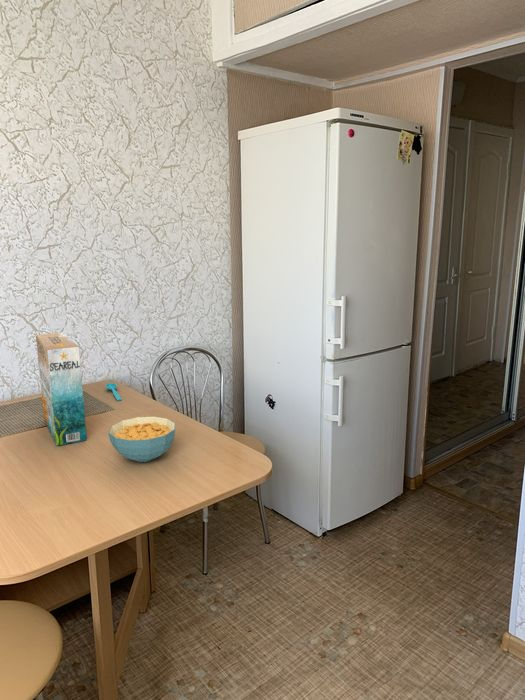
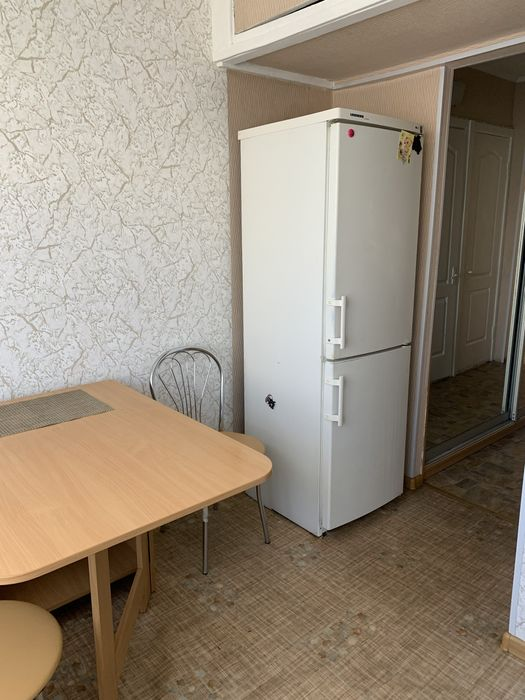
- cereal bowl (143, 442)
- cereal box (60, 385)
- spoon (114, 391)
